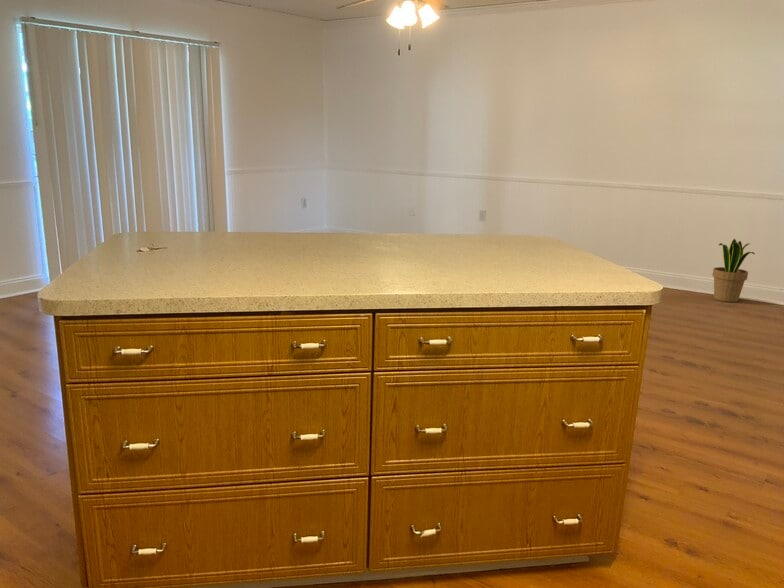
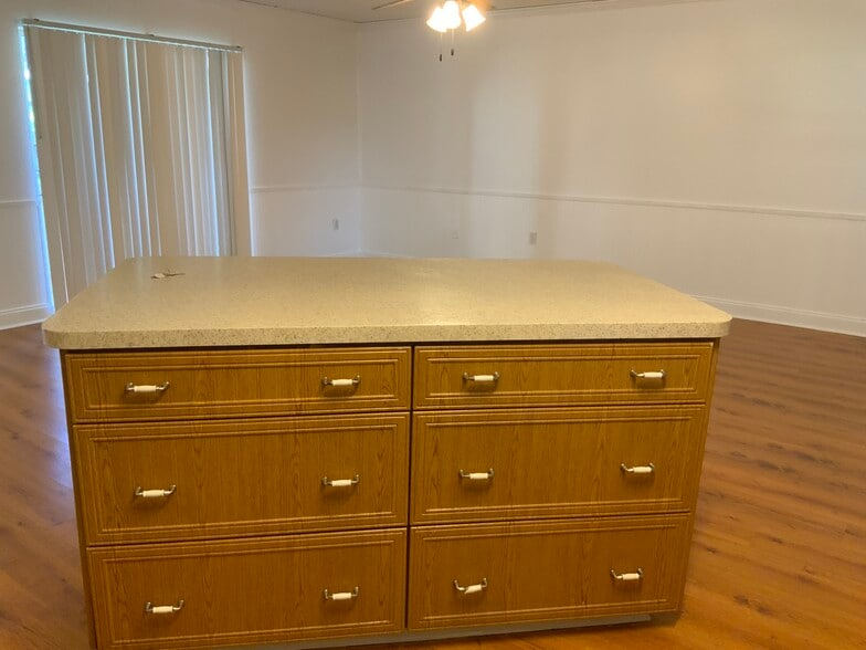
- potted plant (732, 269)
